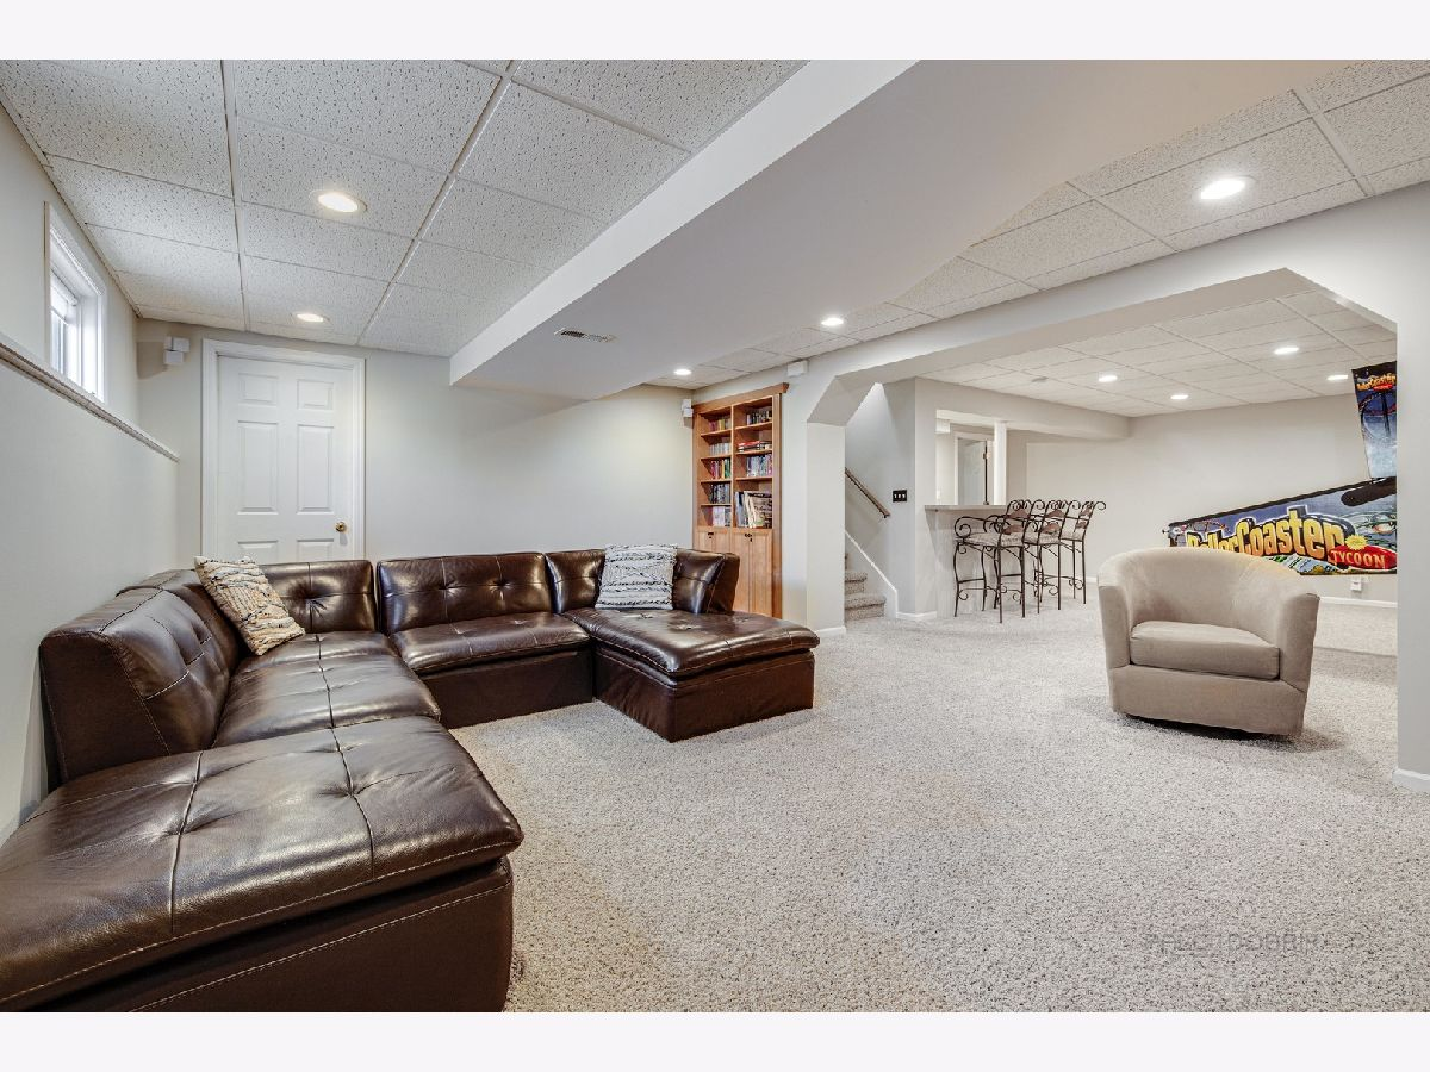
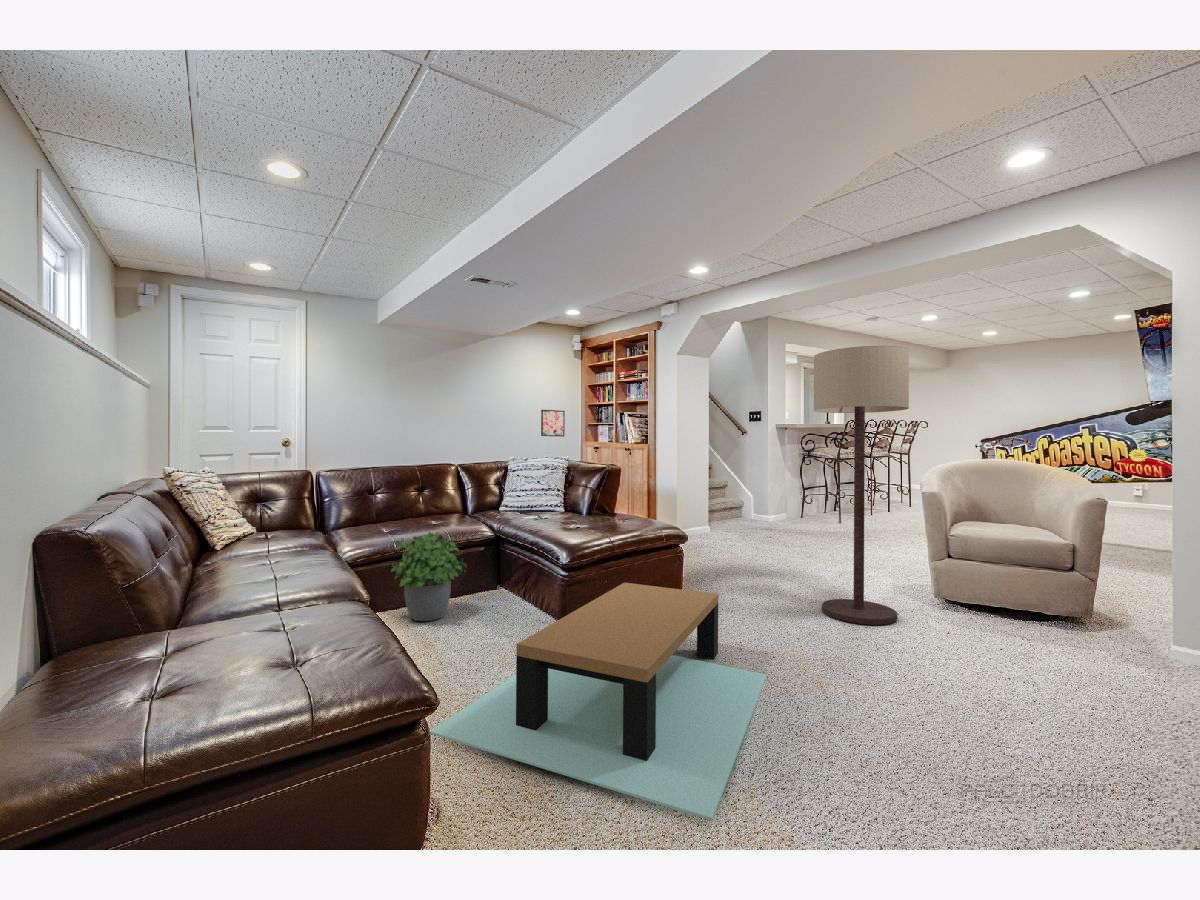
+ potted plant (429, 573)
+ floor lamp (859, 483)
+ coffee table (632, 650)
+ wall art (553, 423)
